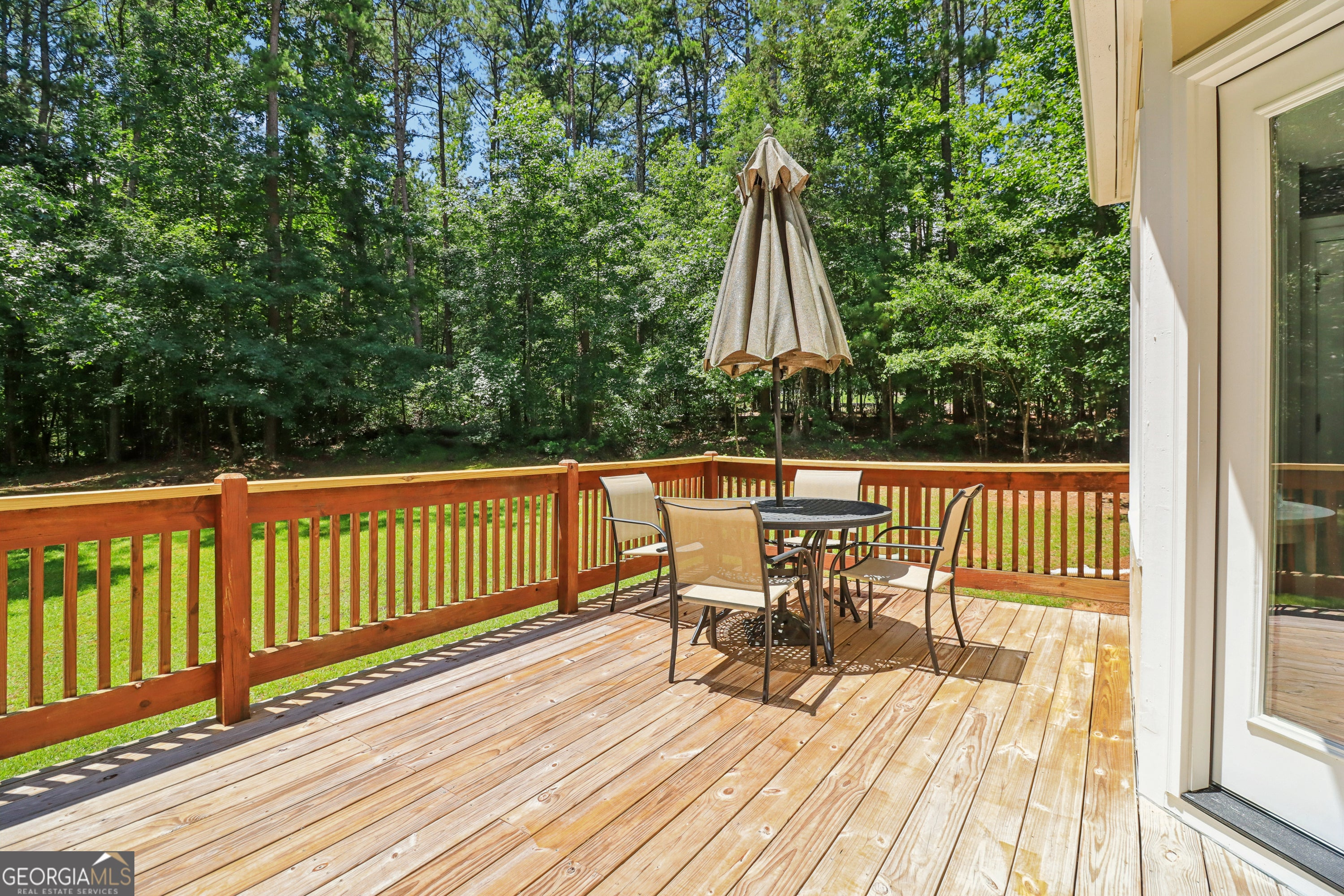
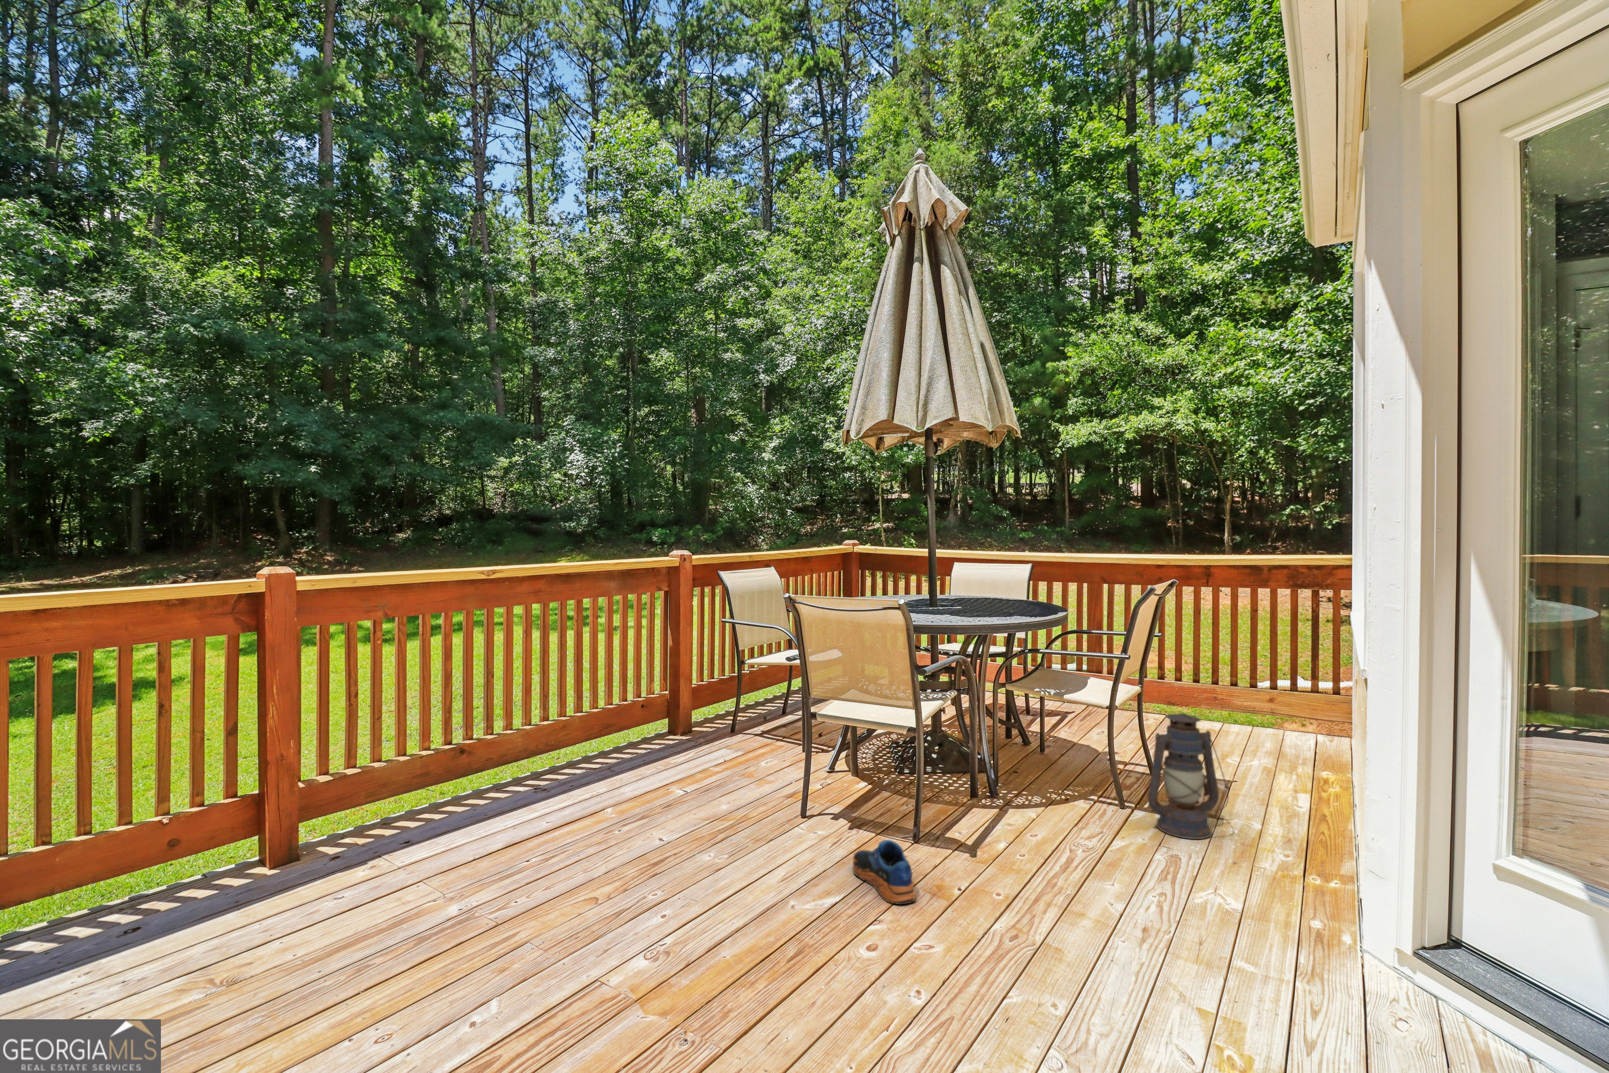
+ lantern (1185, 771)
+ shoe (882, 860)
